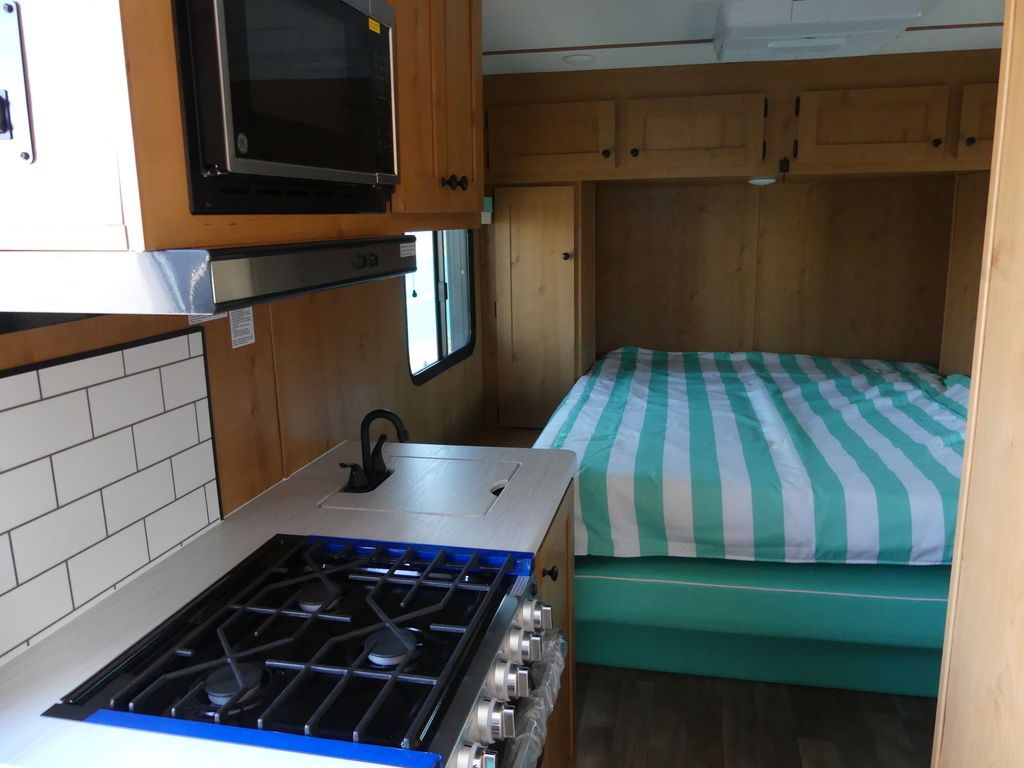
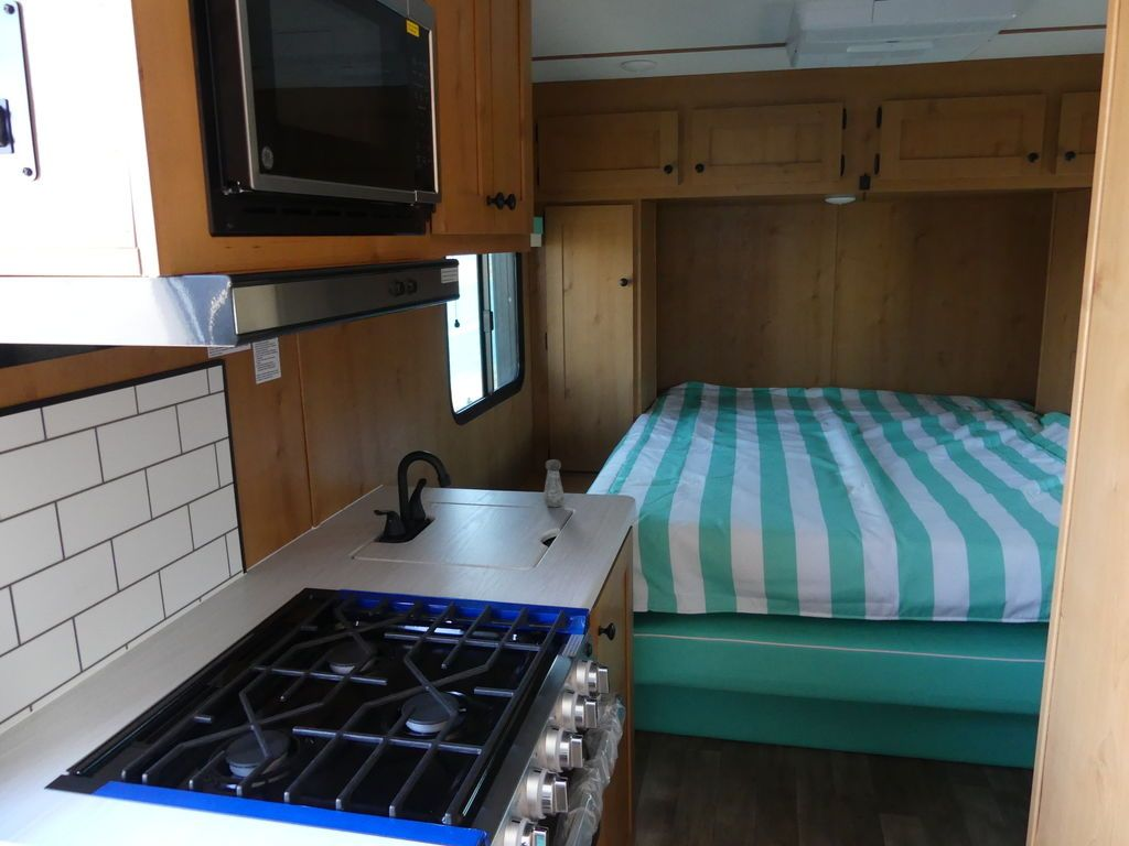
+ salt shaker (553, 482)
